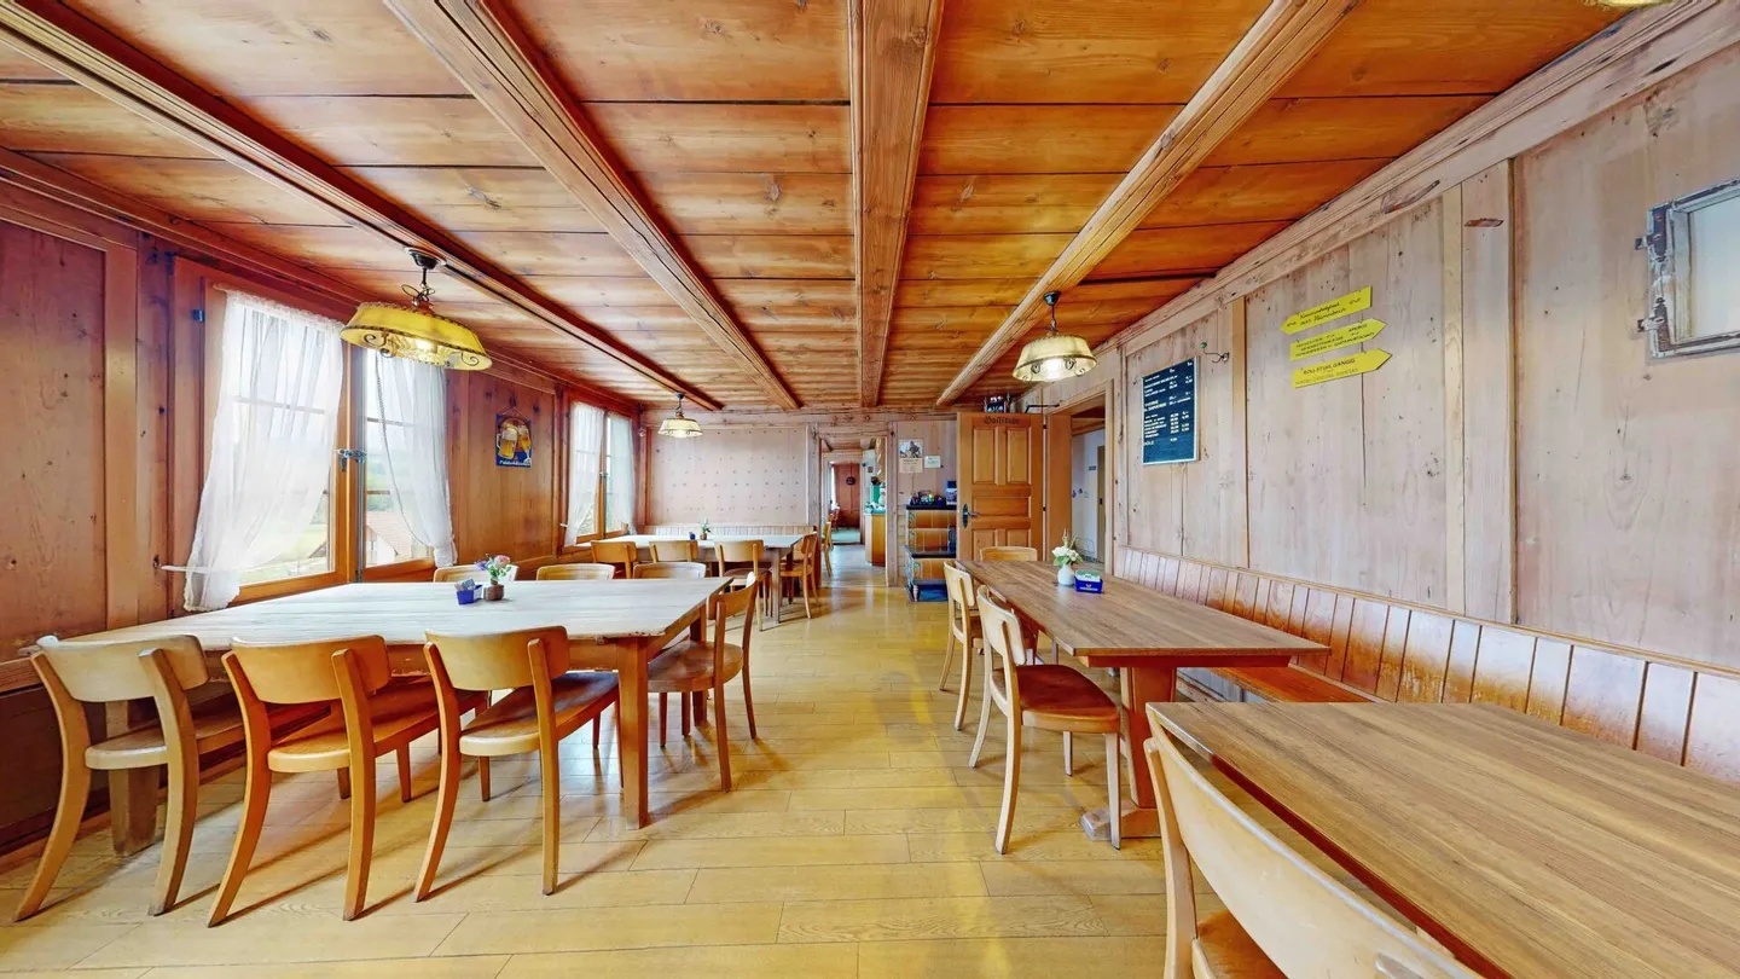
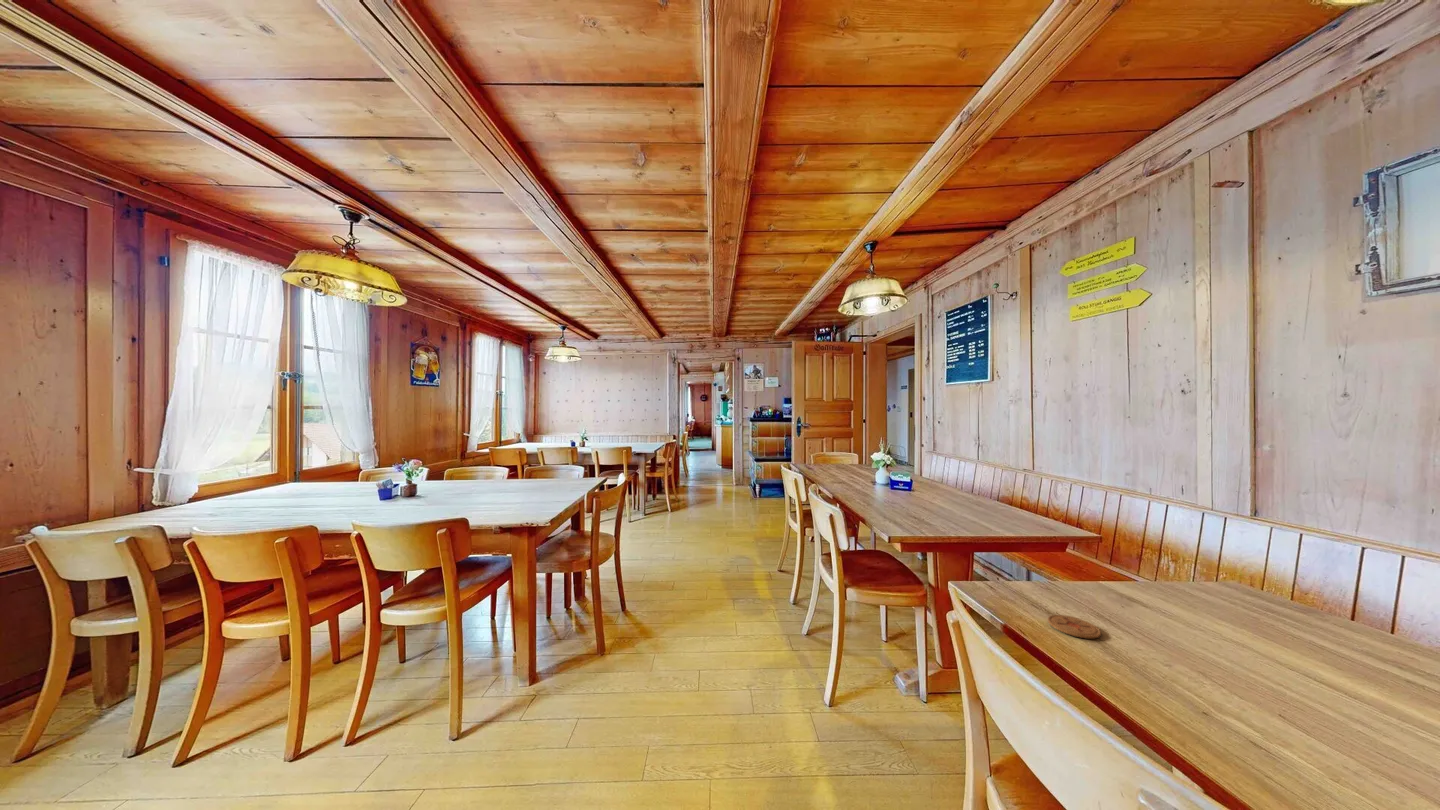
+ coaster (1073, 626)
